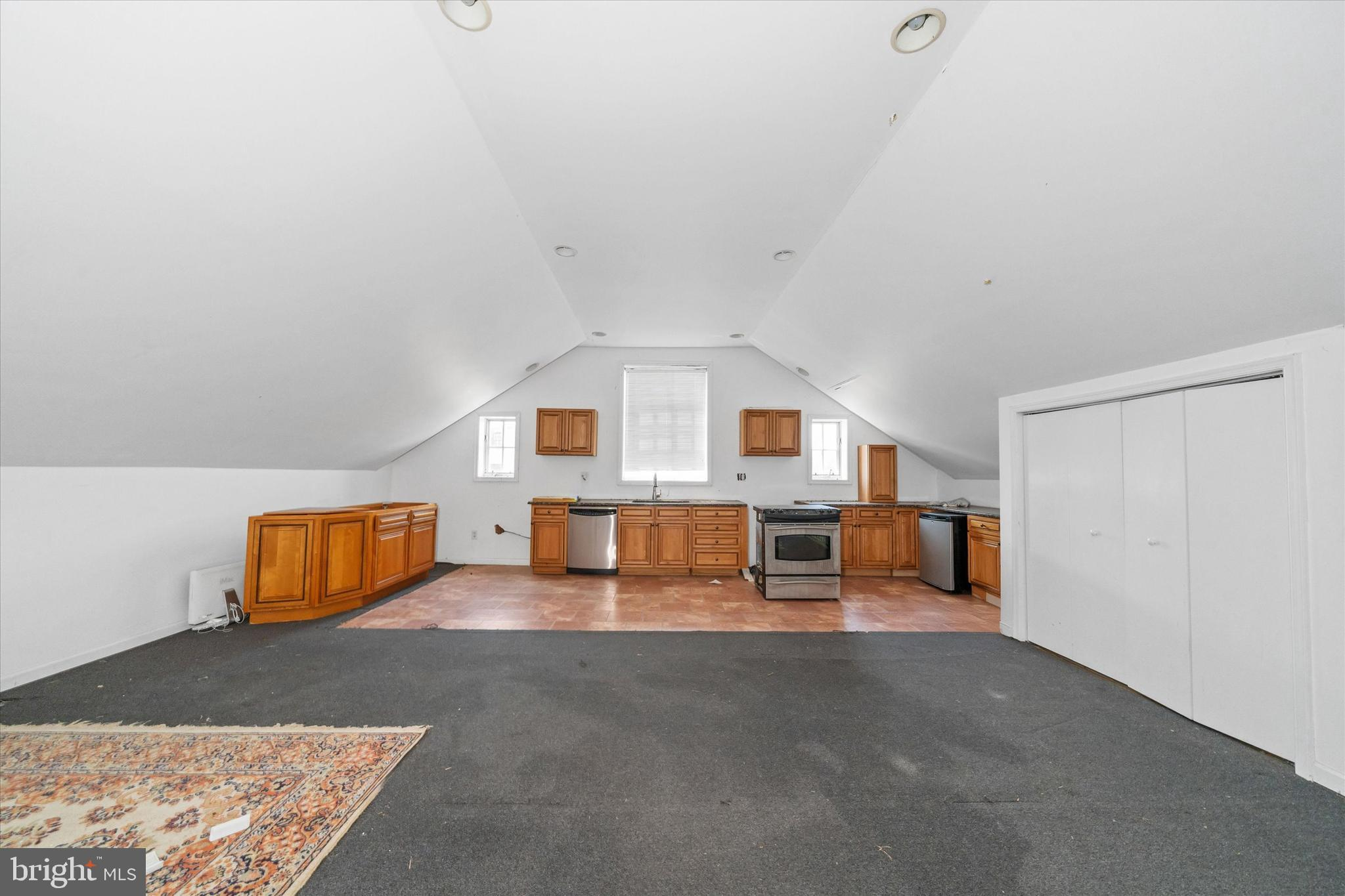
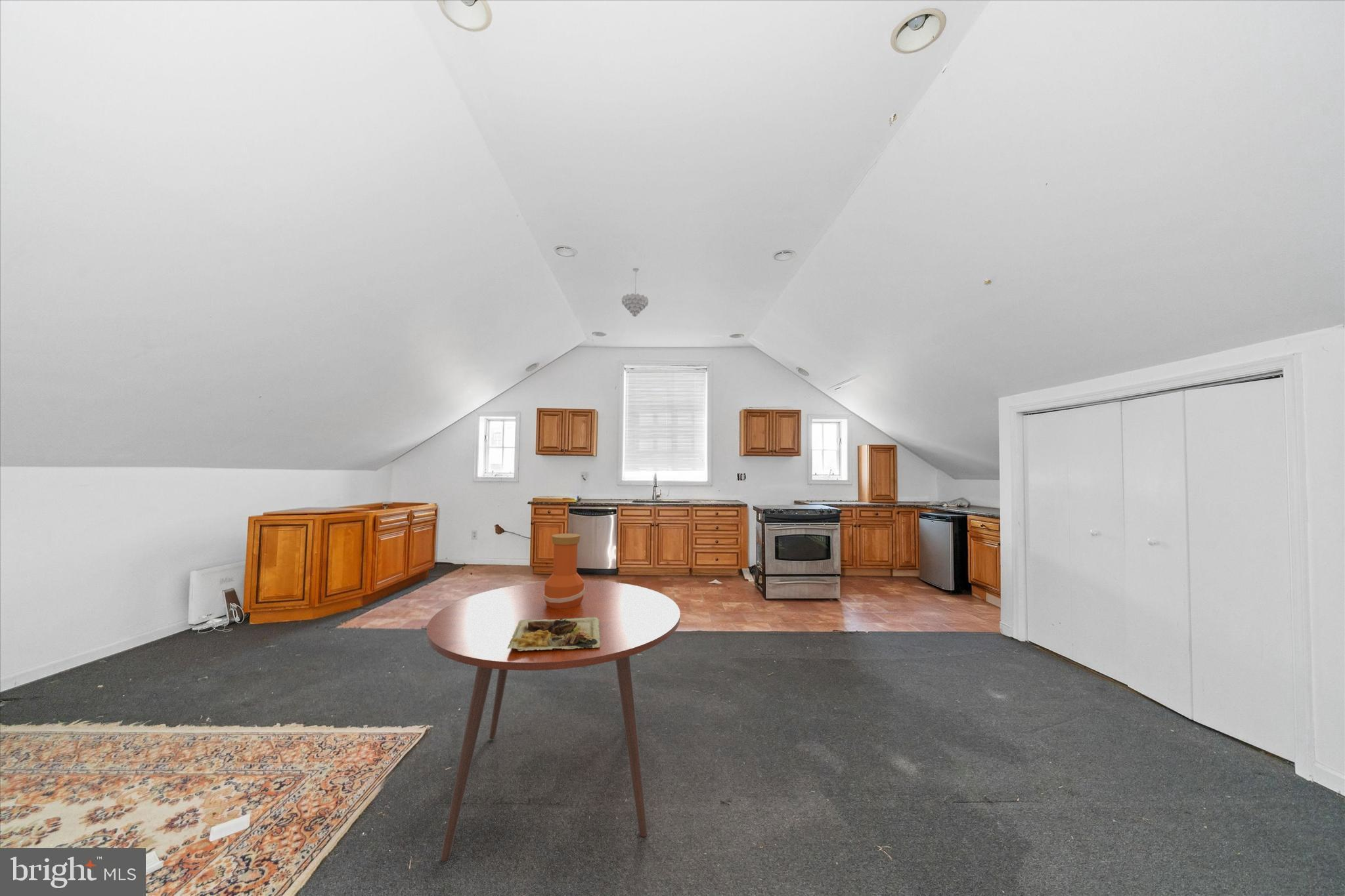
+ pendant light (635, 293)
+ dining table (558, 669)
+ food plate (558, 626)
+ vase (565, 568)
